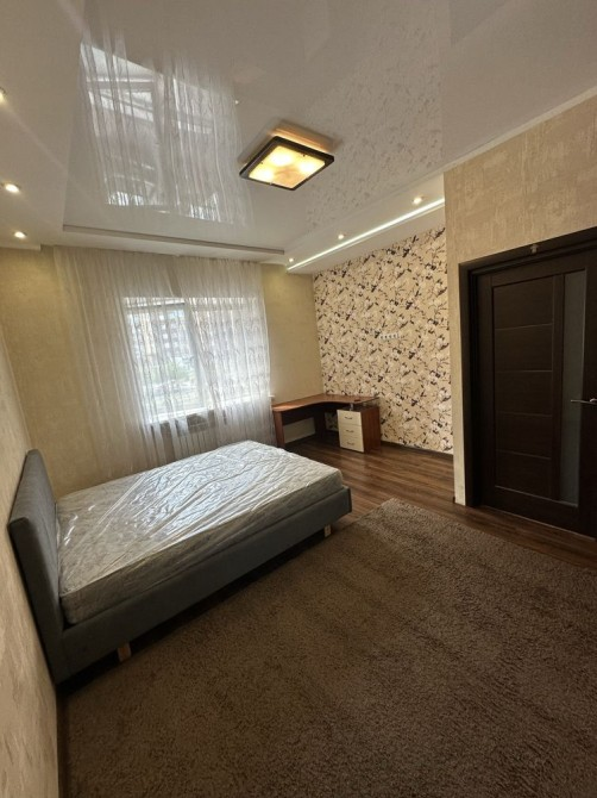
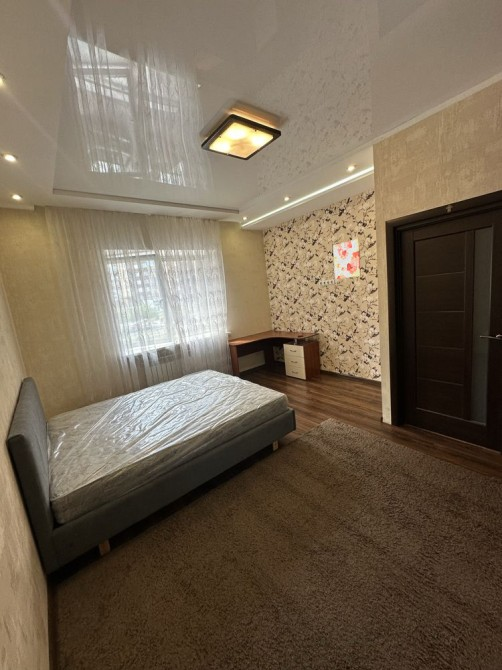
+ wall art (346, 260)
